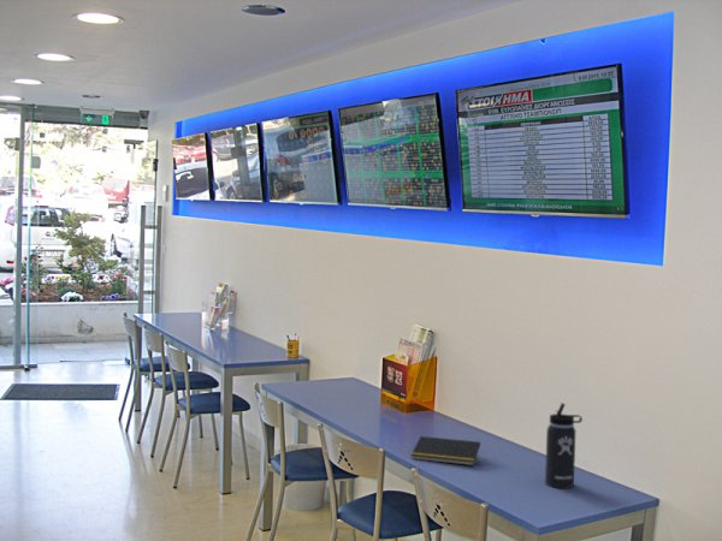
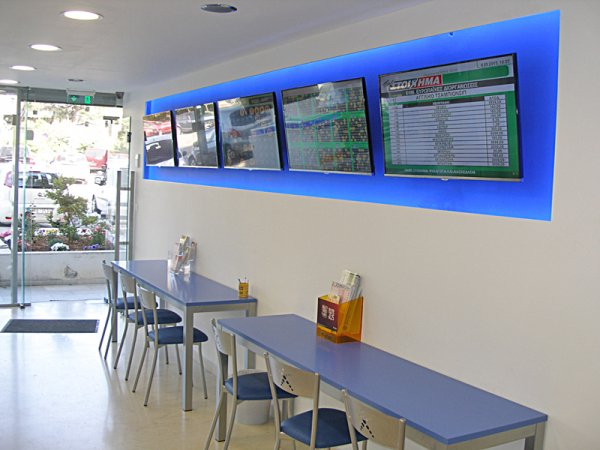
- notepad (445, 450)
- thermos bottle (563, 444)
